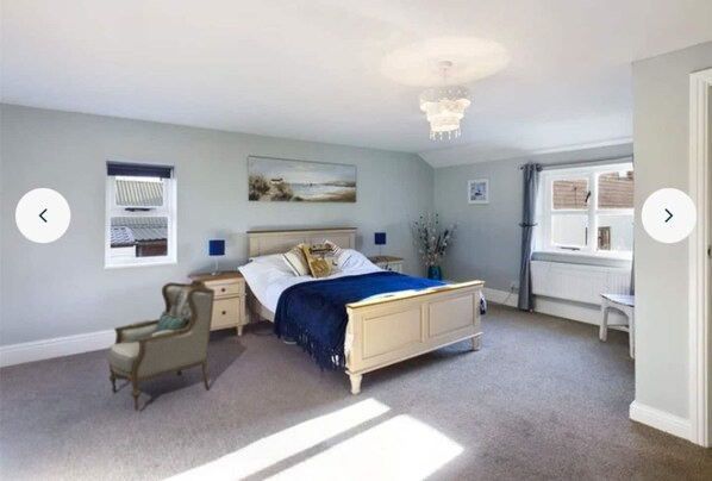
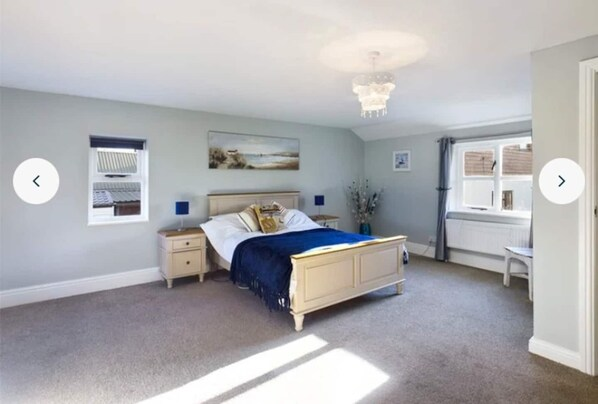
- armchair (162, 336)
